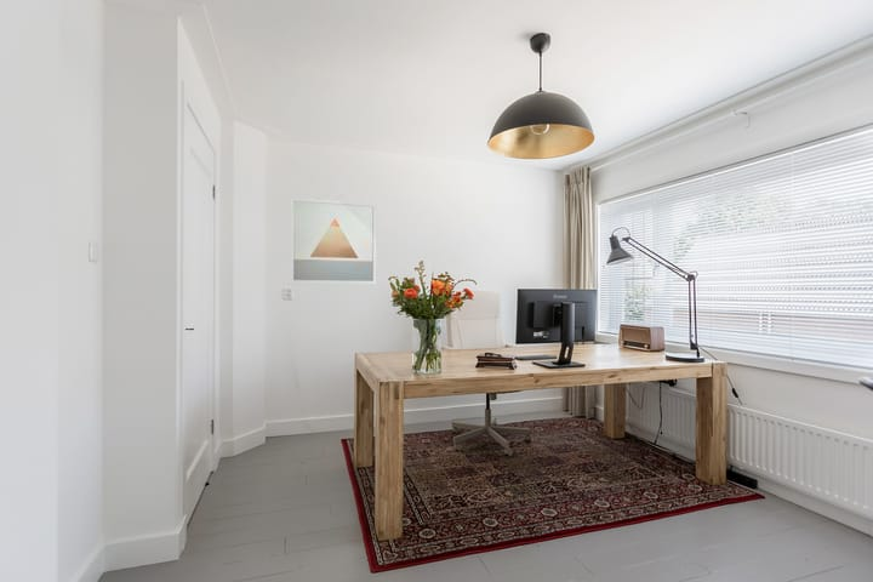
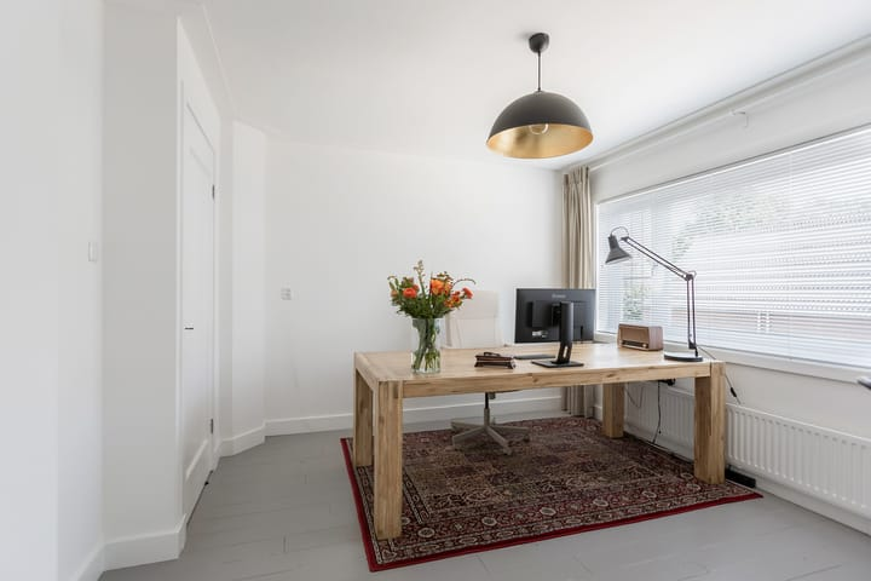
- wall art (333, 241)
